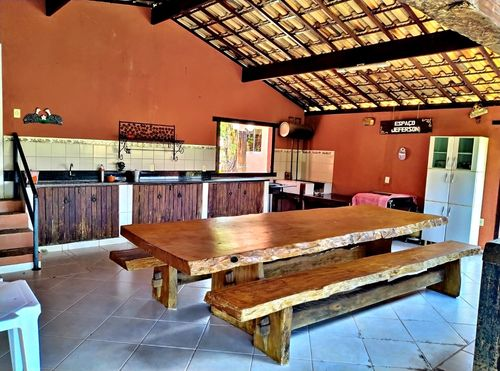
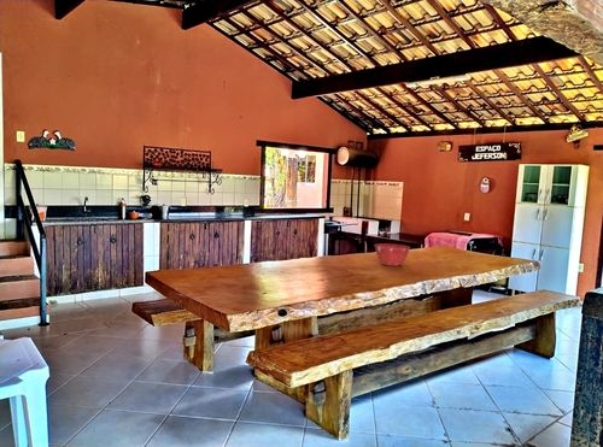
+ mixing bowl (391, 254)
